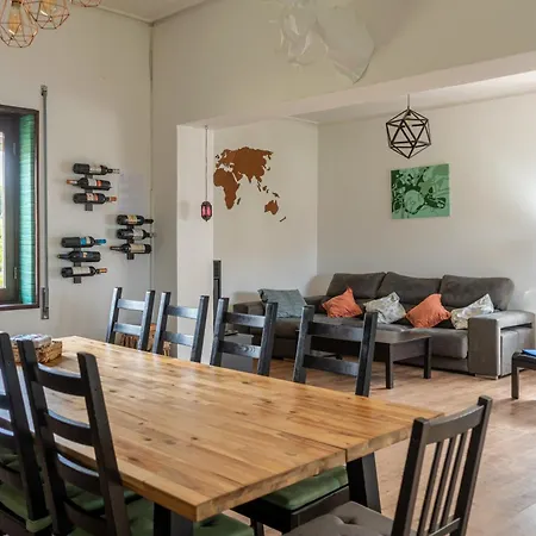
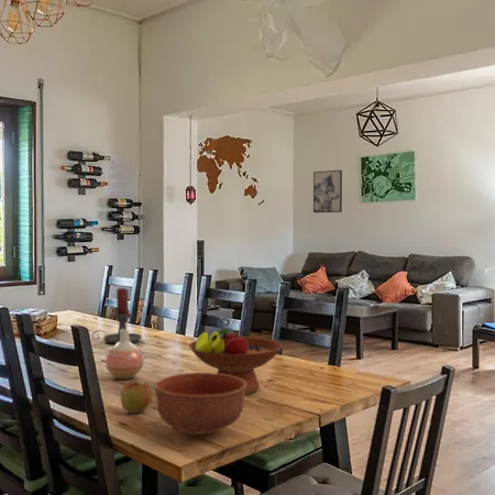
+ wall art (327, 191)
+ vase (124, 353)
+ bowl (200, 407)
+ apple (135, 394)
+ fruit bowl (235, 358)
+ candle holder (117, 315)
